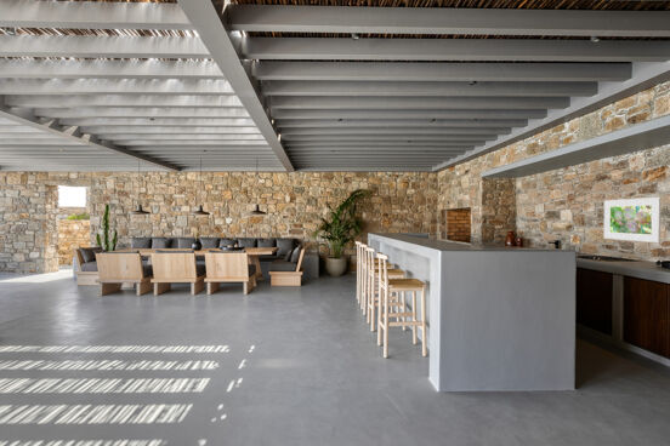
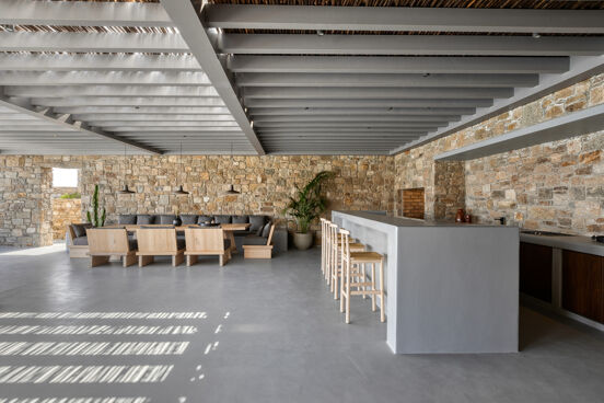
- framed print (629, 219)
